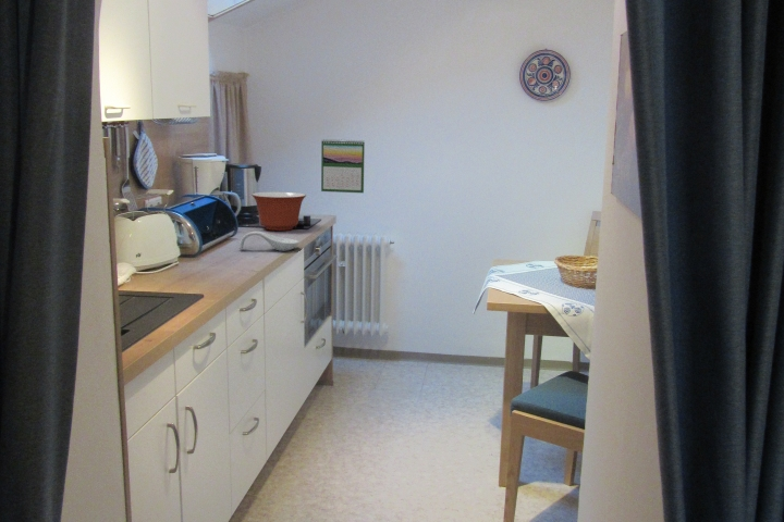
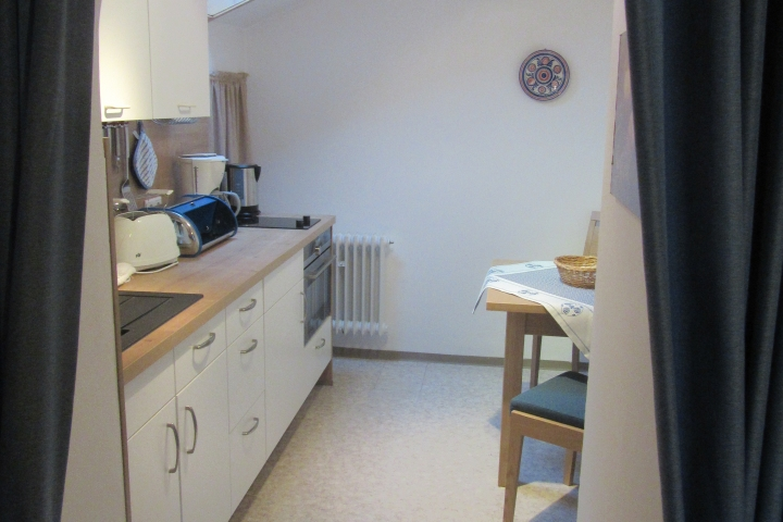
- calendar (342, 165)
- spoon rest (269, 240)
- mixing bowl (279, 211)
